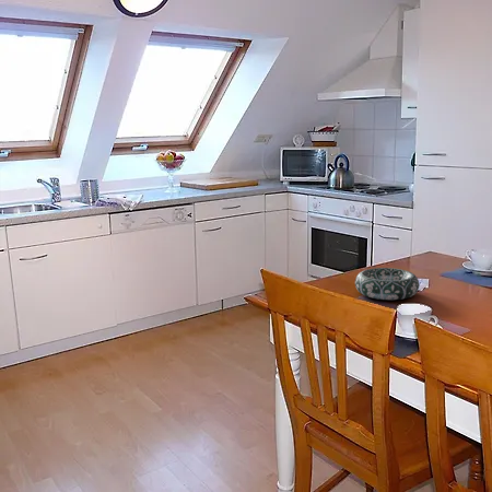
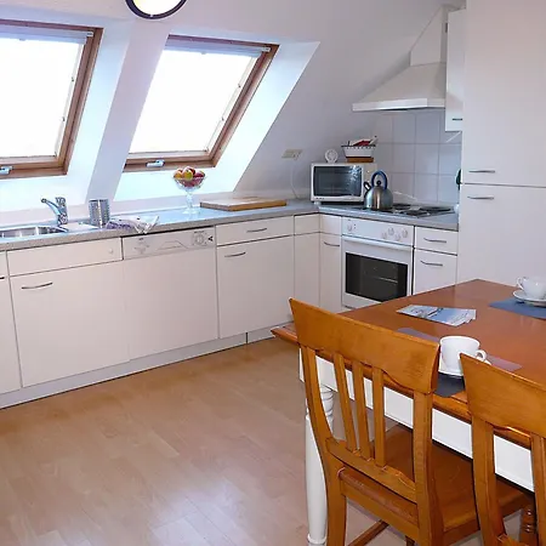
- decorative bowl (386, 283)
